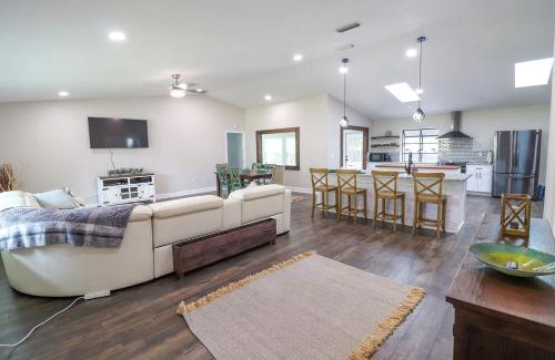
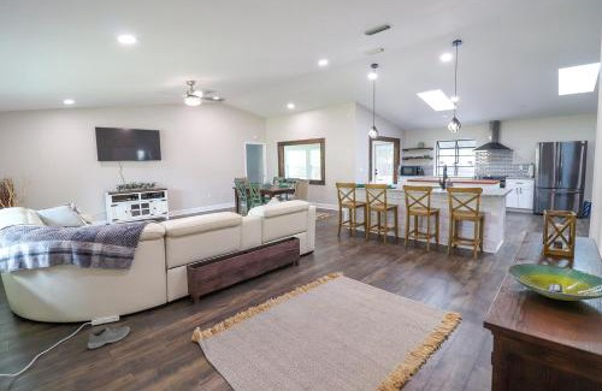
+ sneaker (110, 333)
